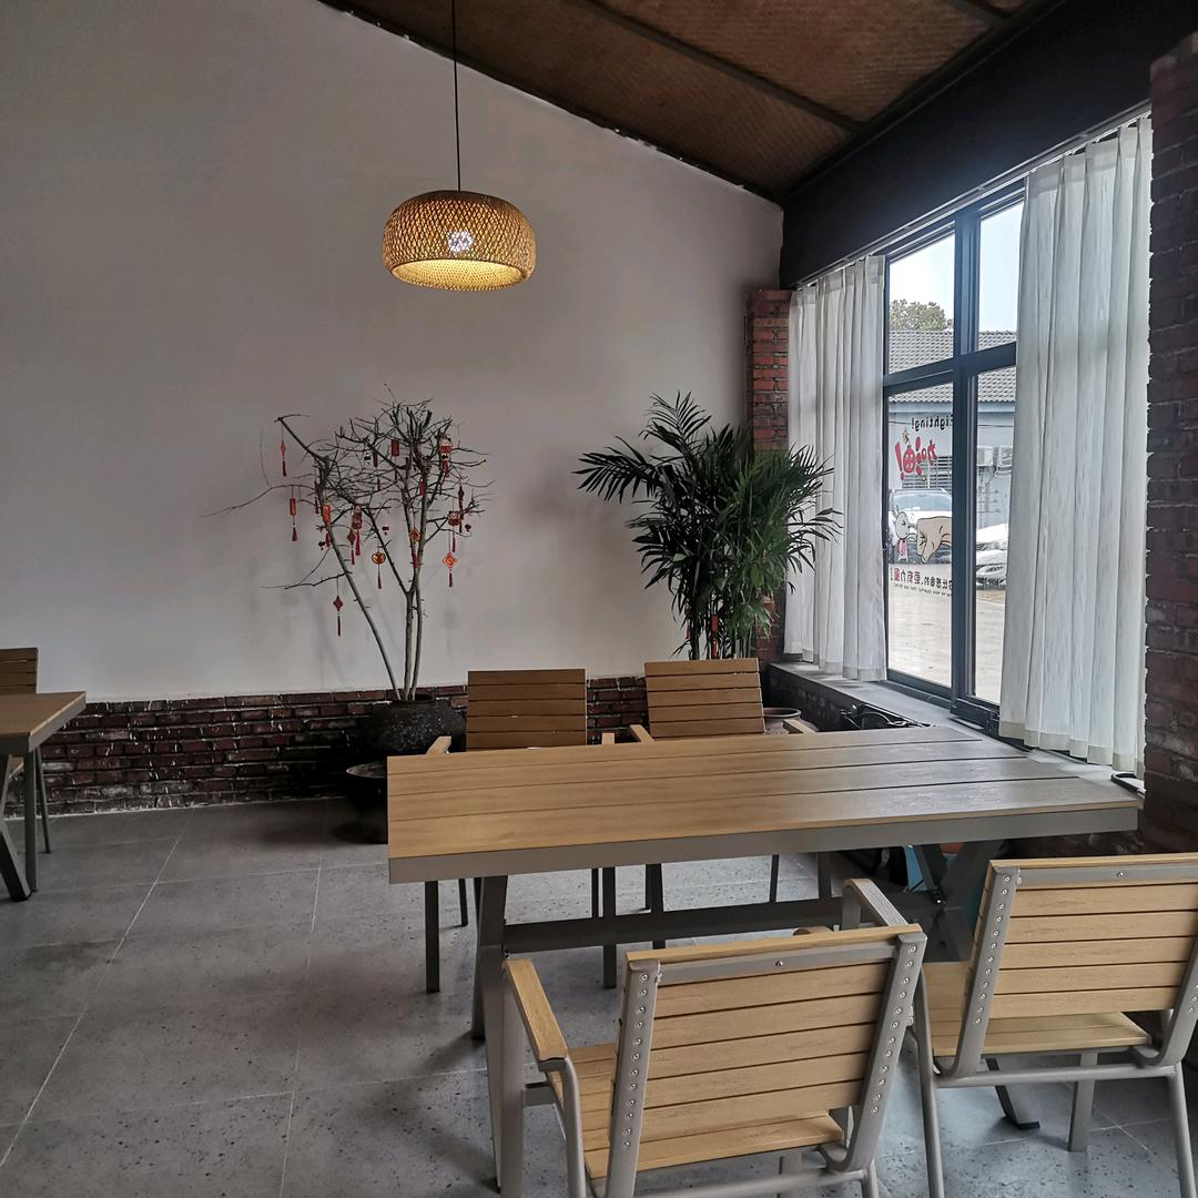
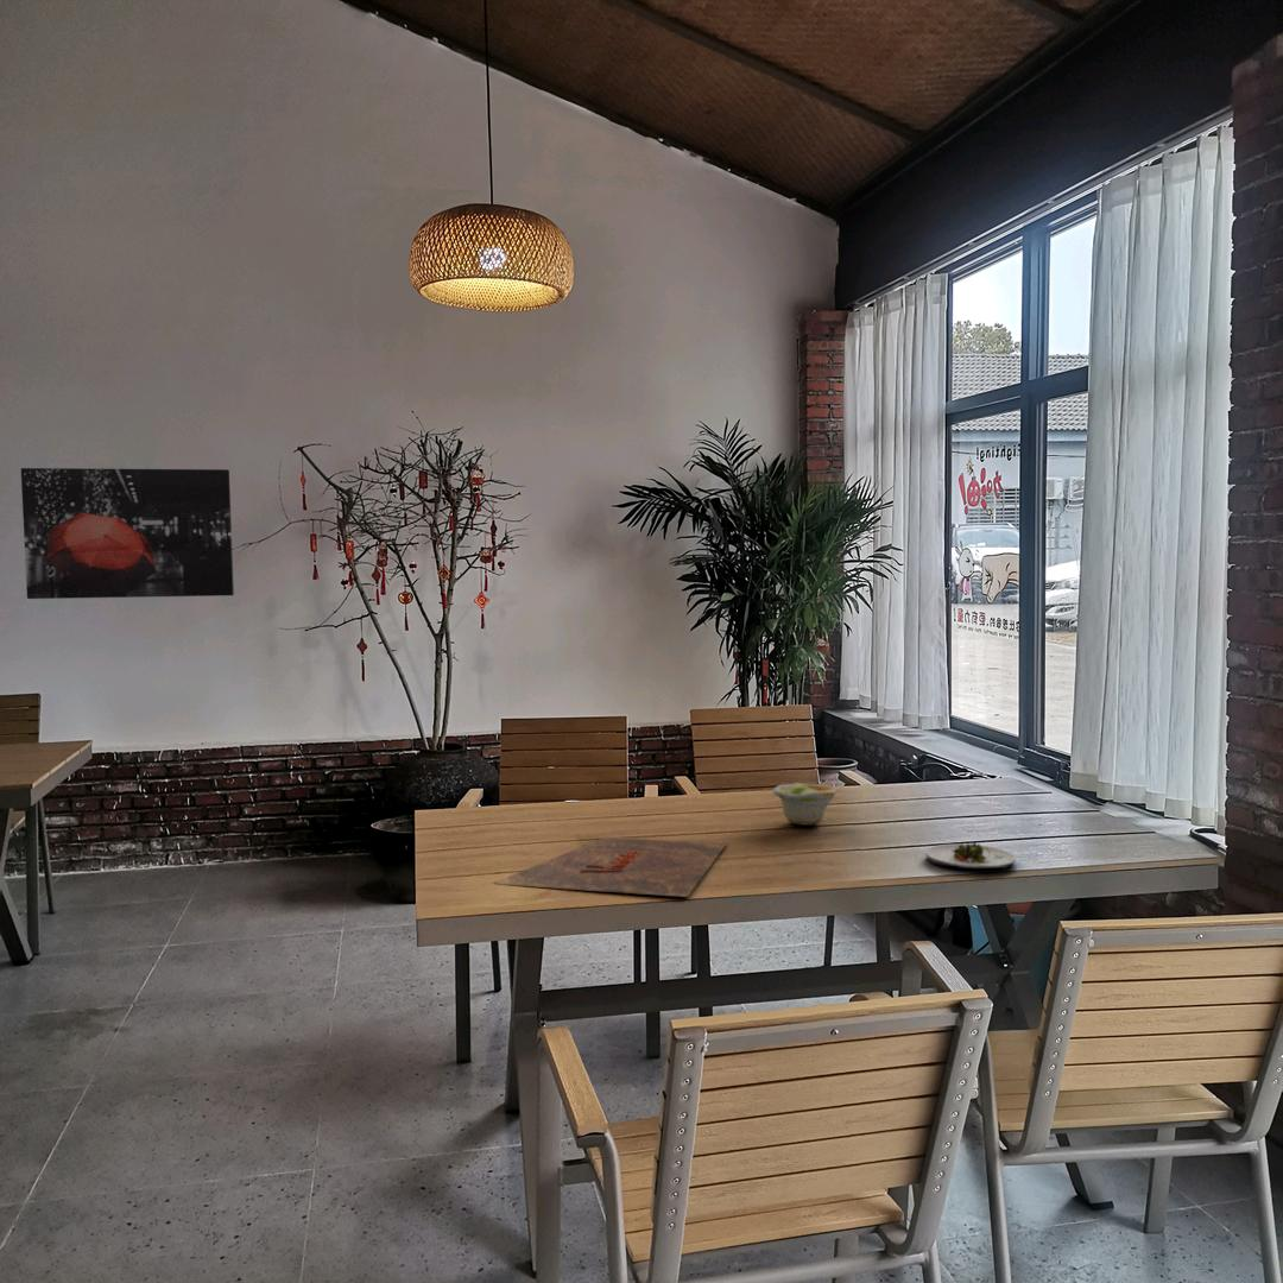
+ bowl (804, 804)
+ wall art (129, 532)
+ placemat (613, 861)
+ salad plate (969, 851)
